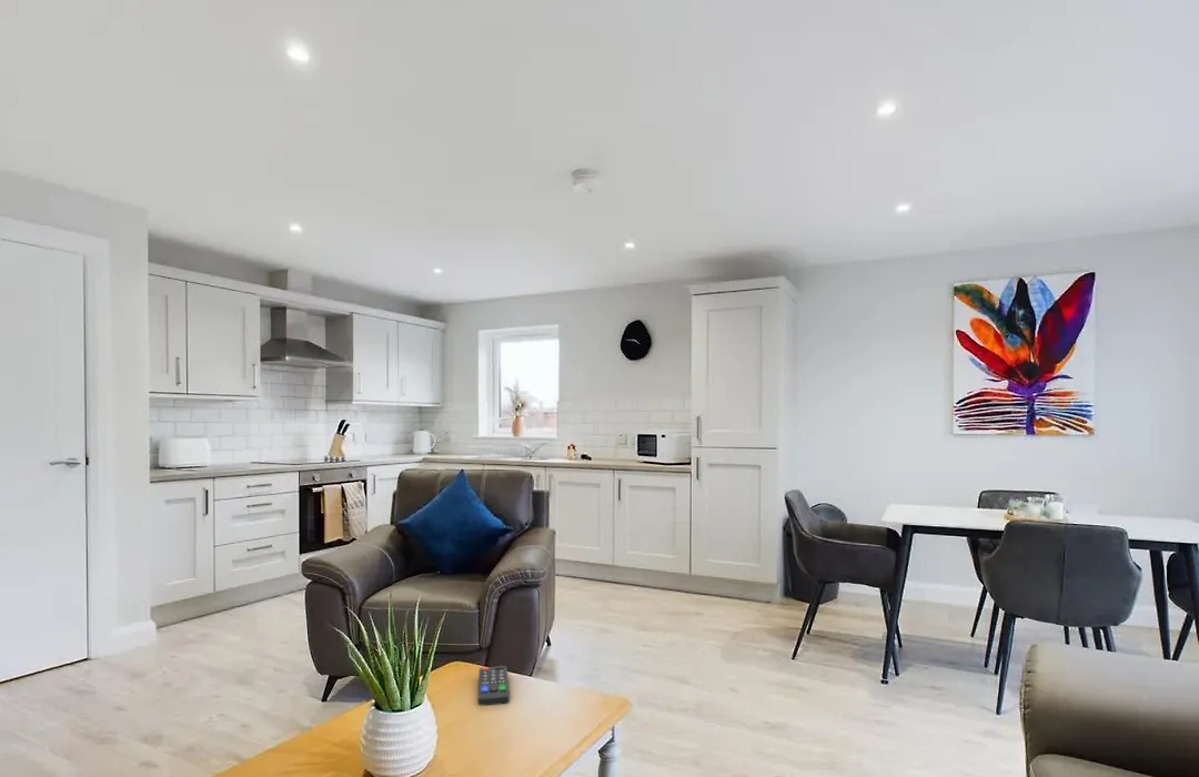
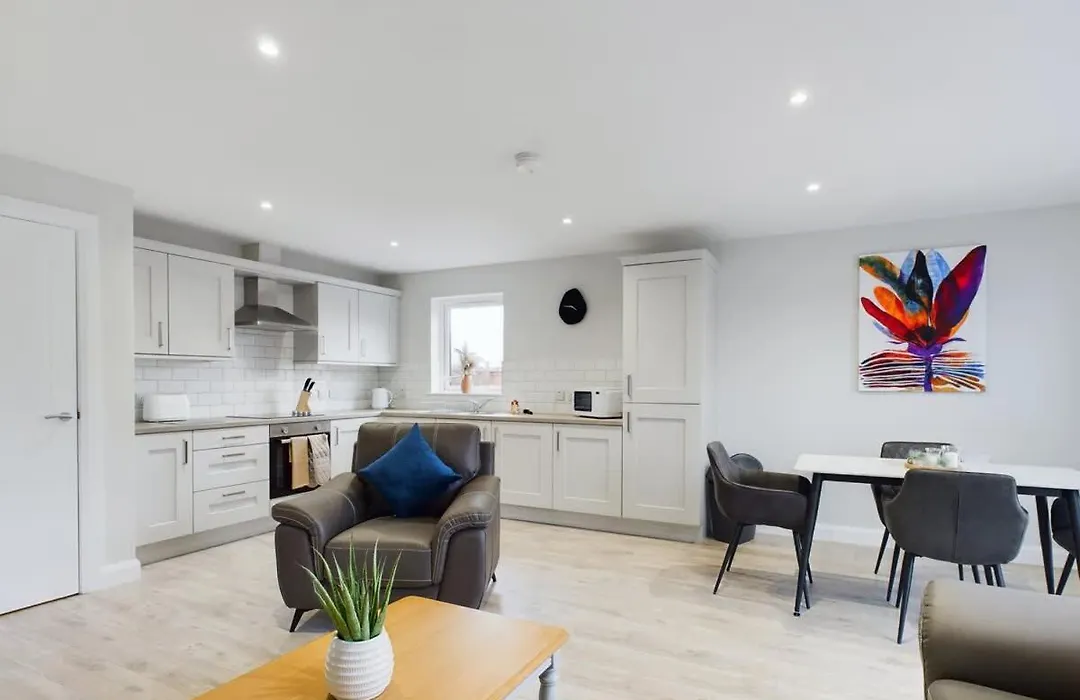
- remote control (493, 684)
